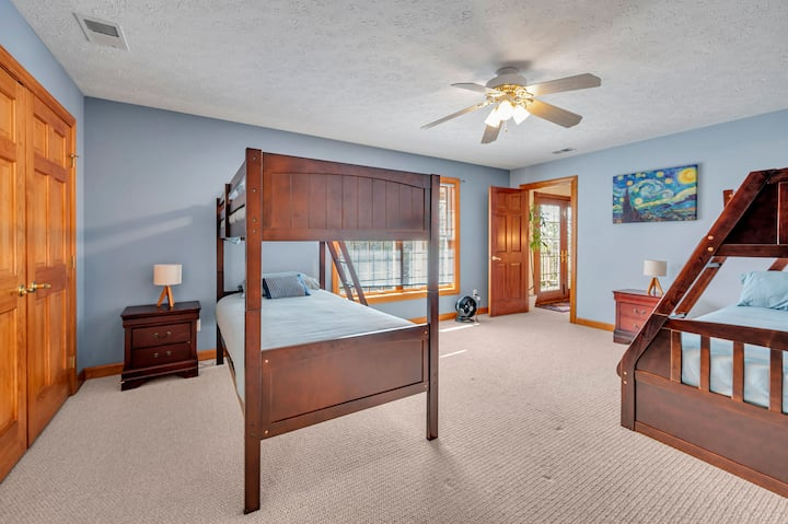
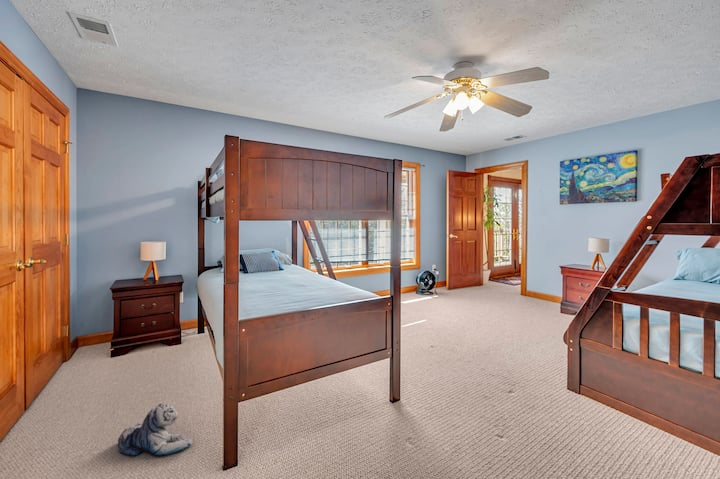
+ plush toy (156, 423)
